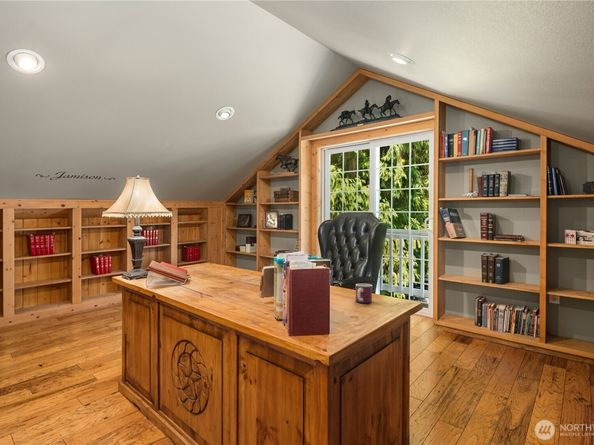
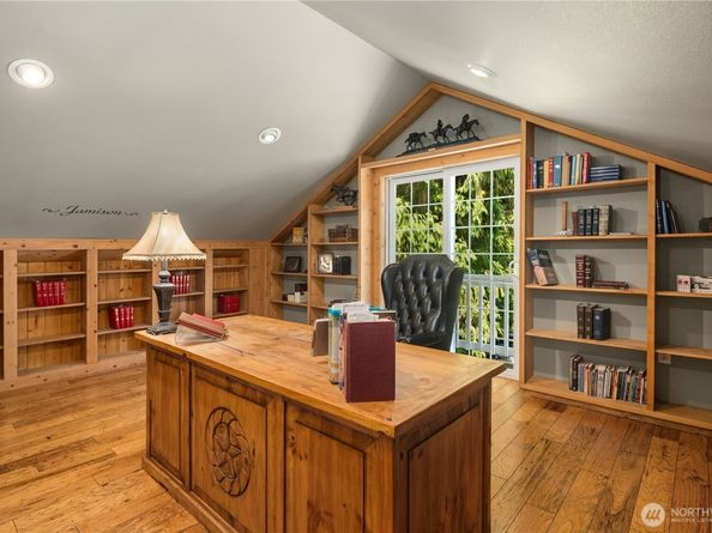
- mug (362, 293)
